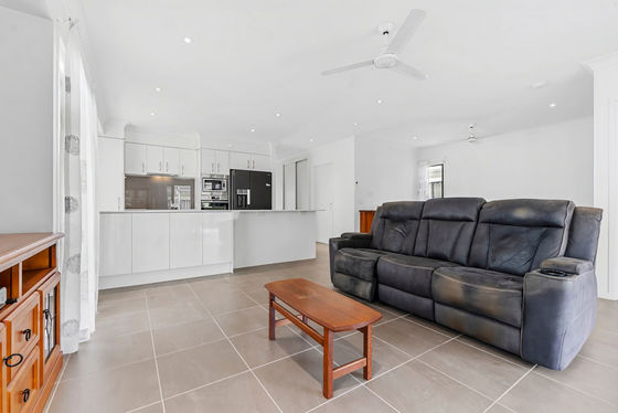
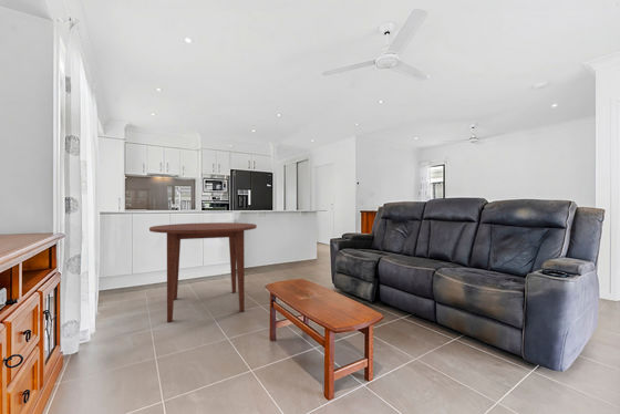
+ dining table (230, 265)
